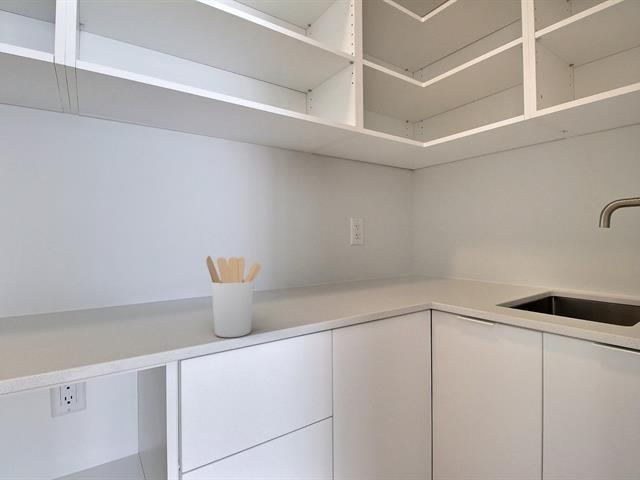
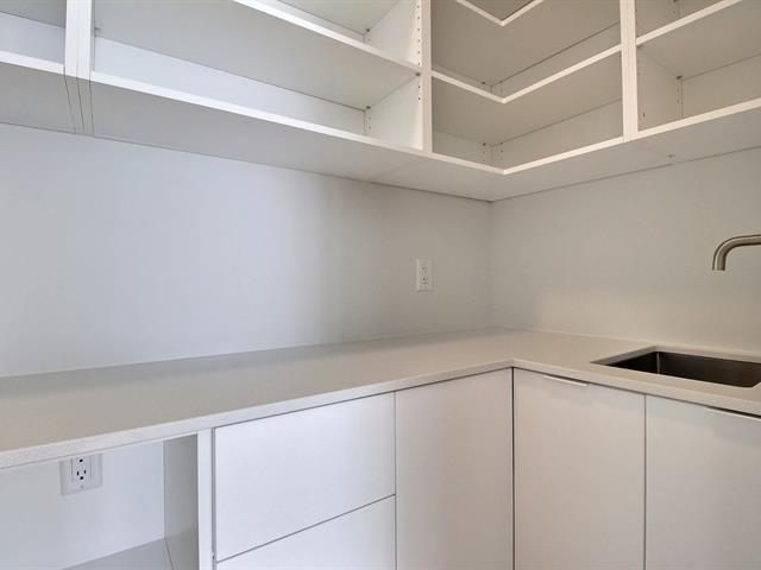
- utensil holder (232, 292)
